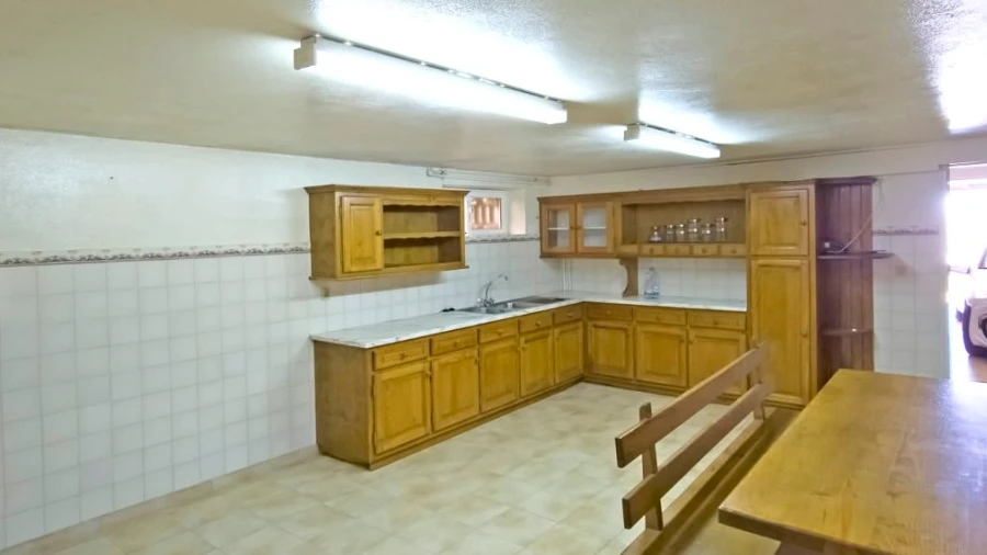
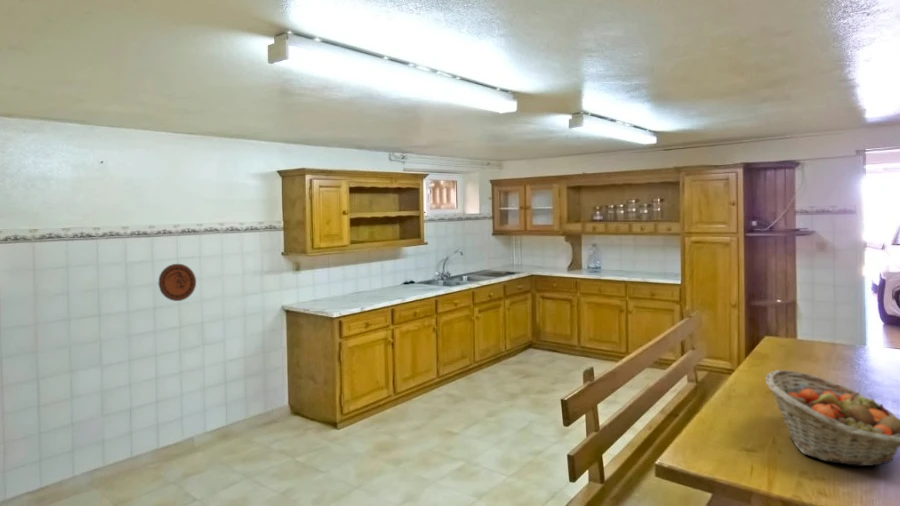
+ decorative plate (177, 282)
+ fruit basket (833, 413)
